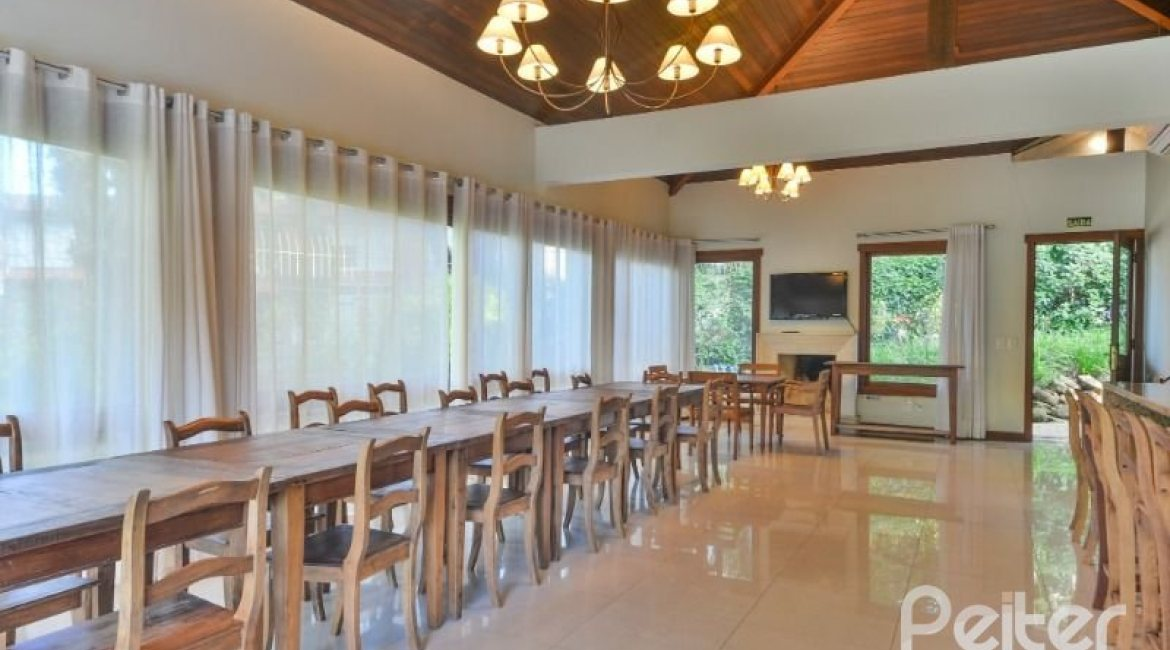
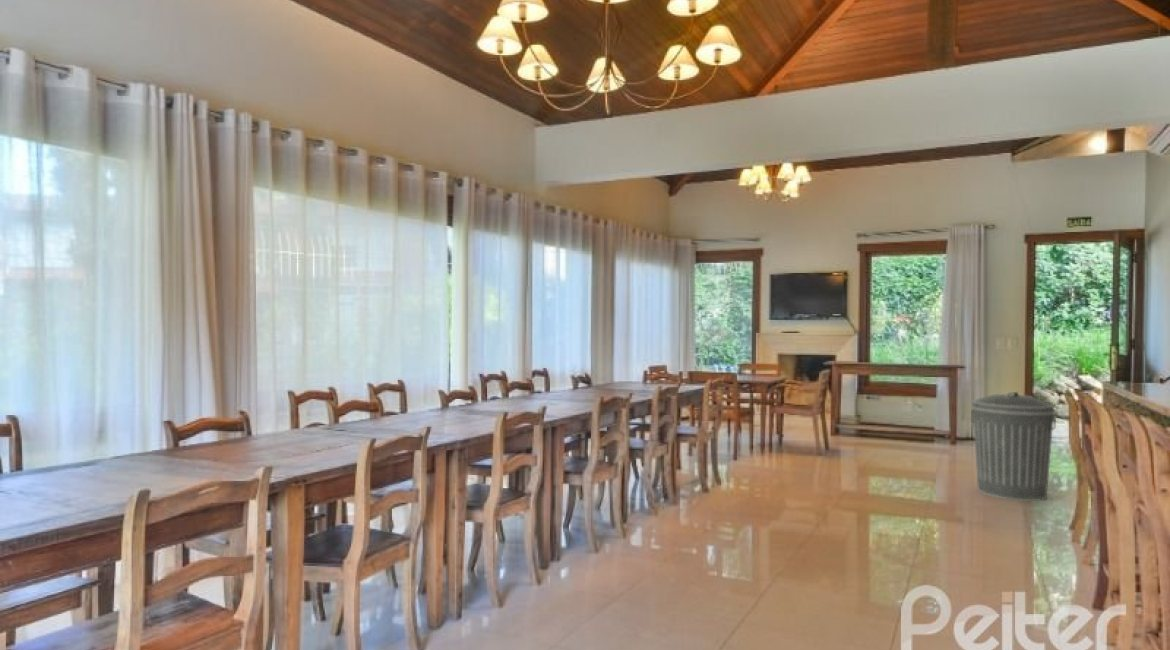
+ trash can (1011, 442)
